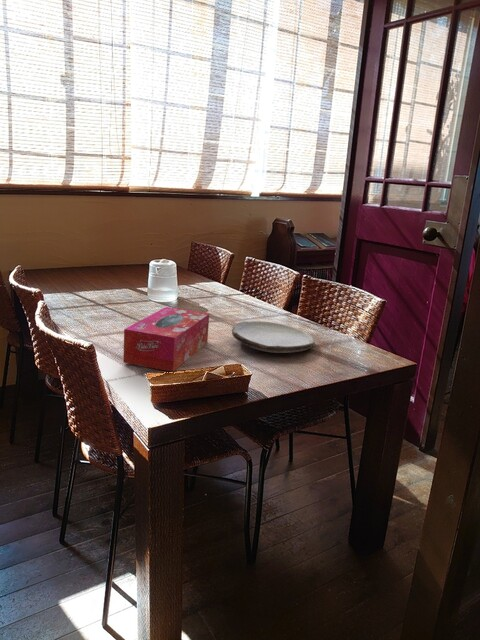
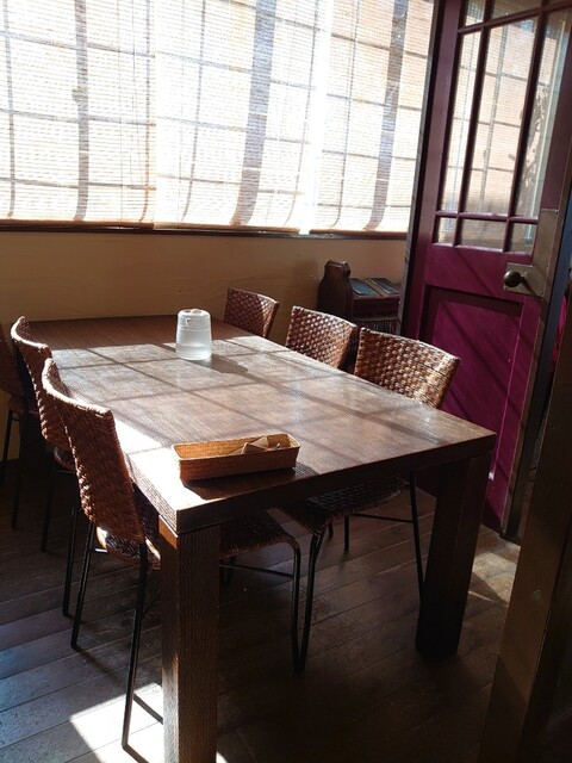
- tissue box (169, 336)
- plate (273, 337)
